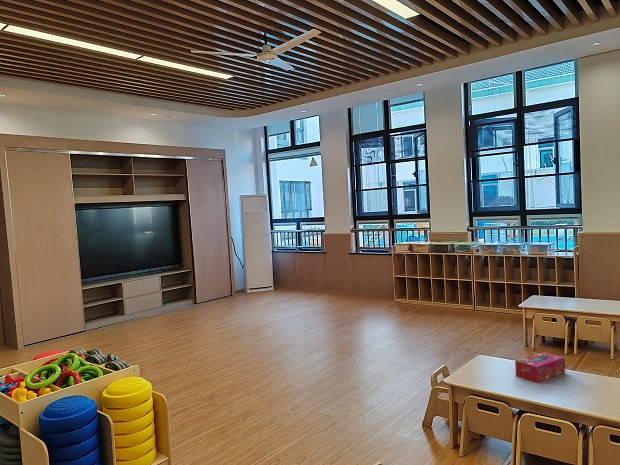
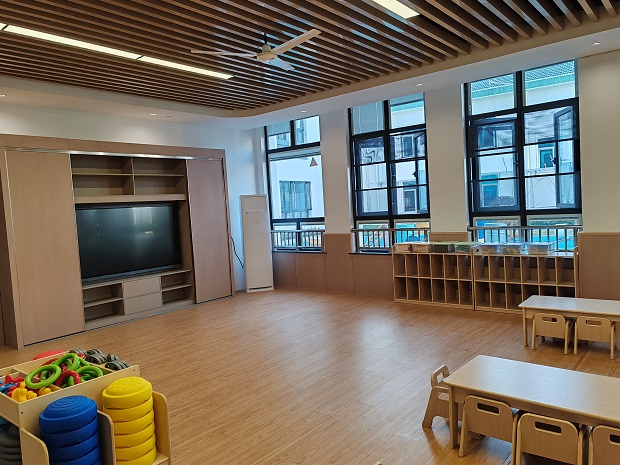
- tissue box (540, 366)
